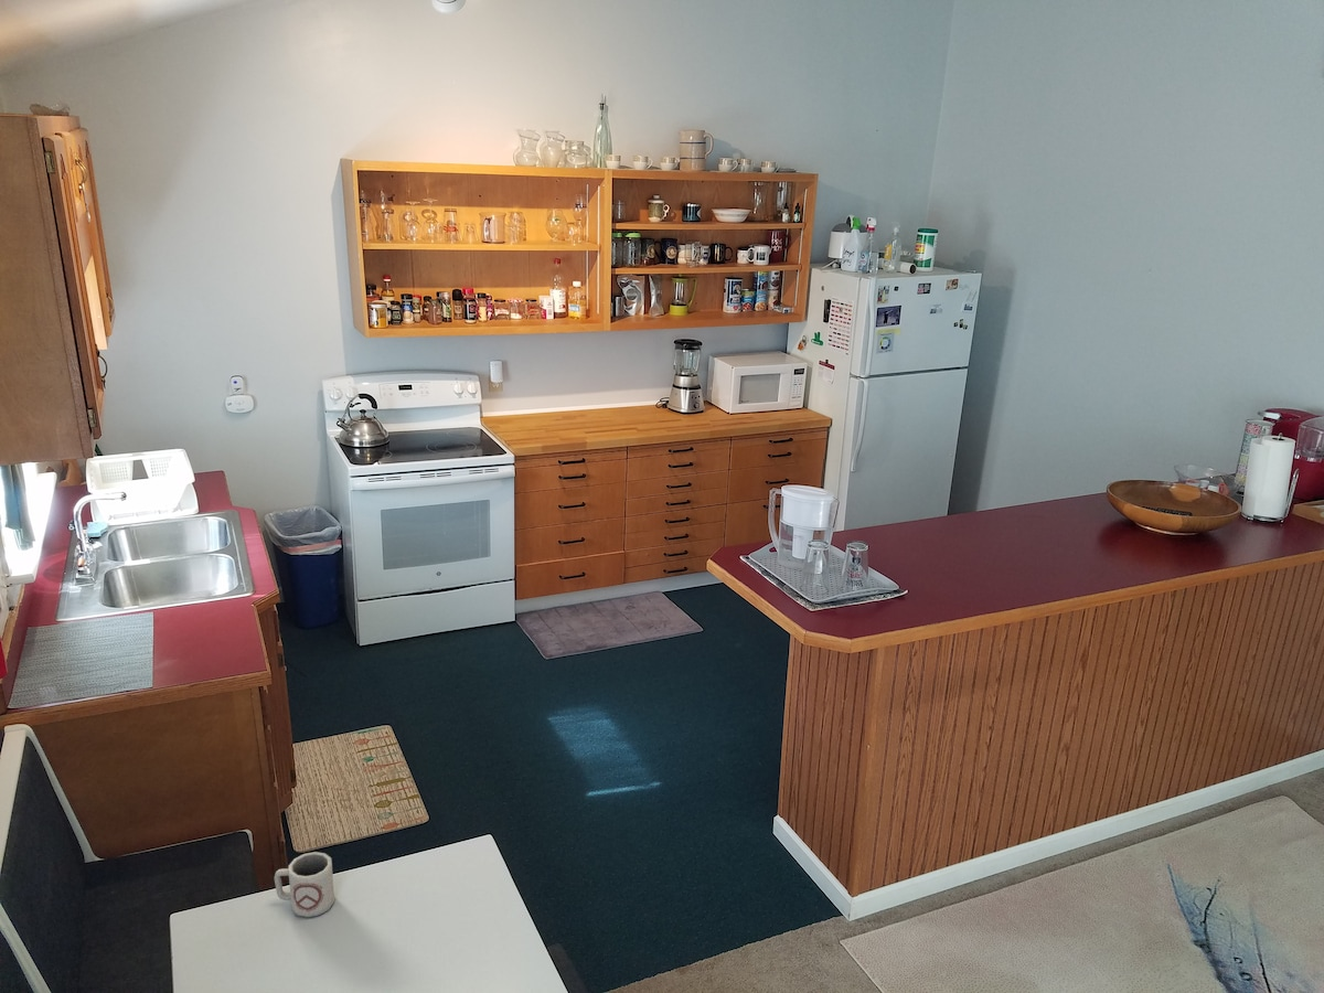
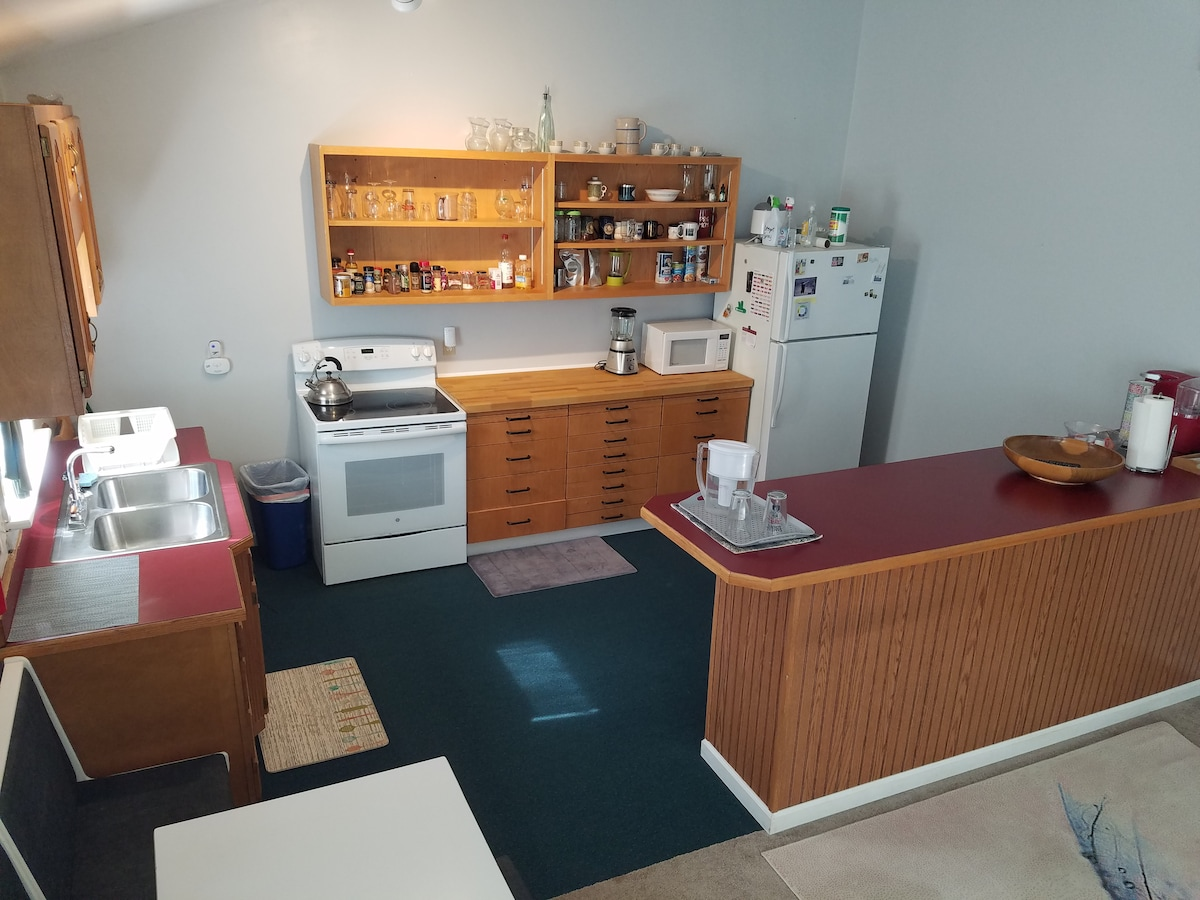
- cup (305, 884)
